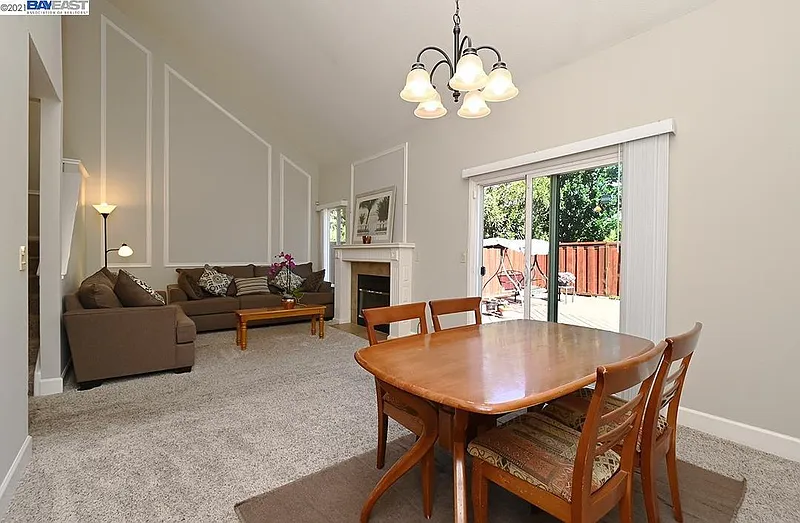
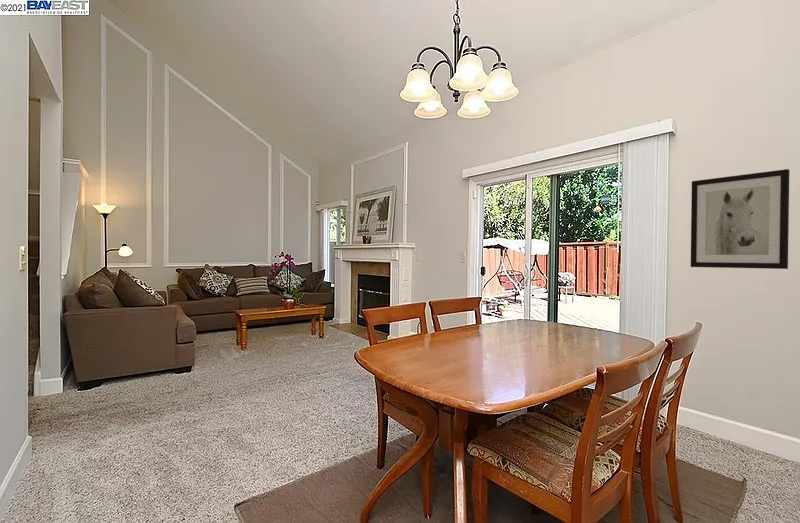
+ wall art (736, 221)
